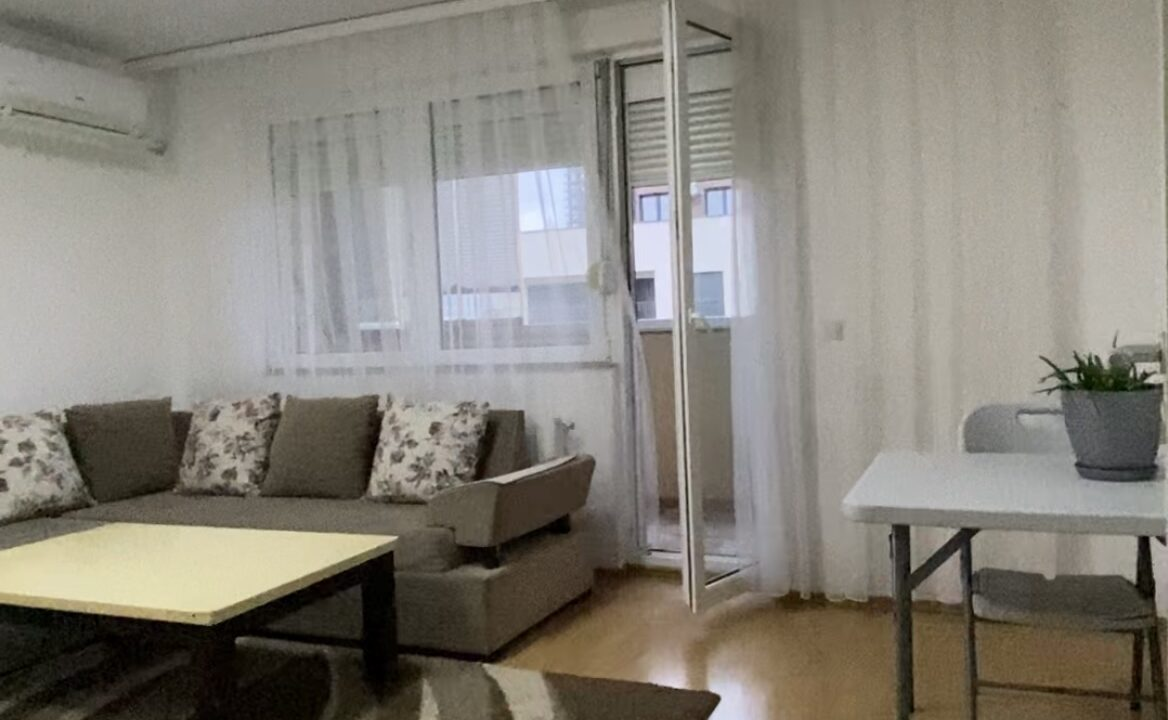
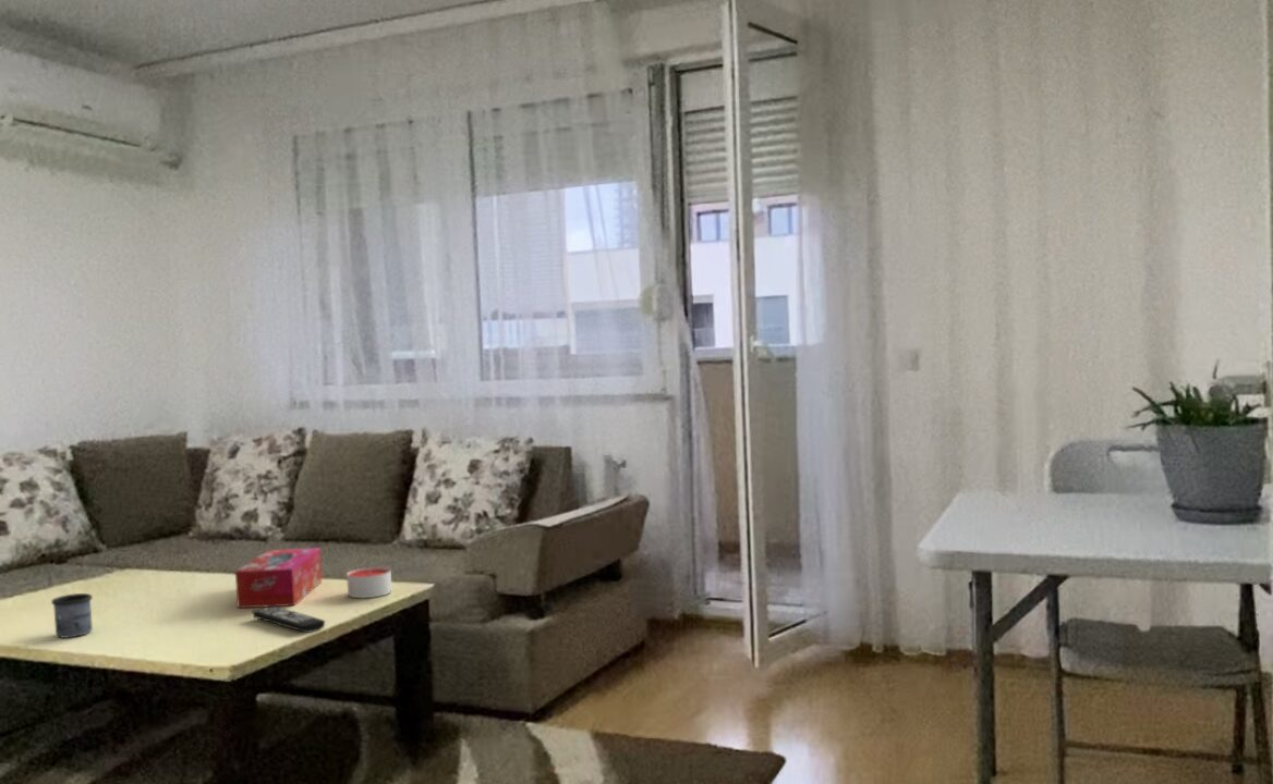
+ candle (368, 581)
+ tissue box (280, 576)
+ remote control (288, 618)
+ mug (70, 614)
